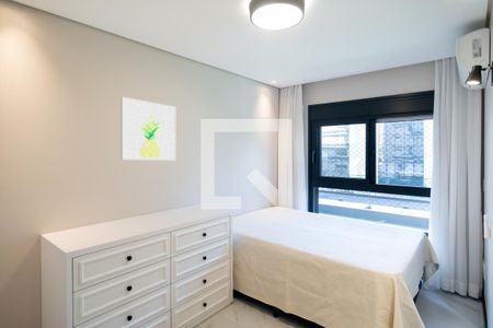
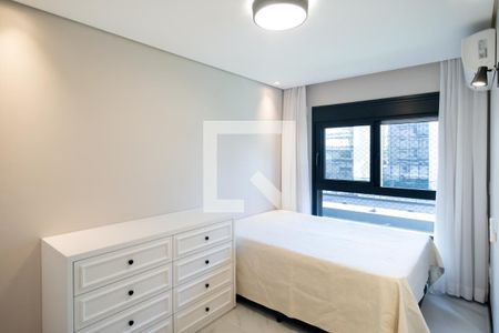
- wall art (150, 131)
